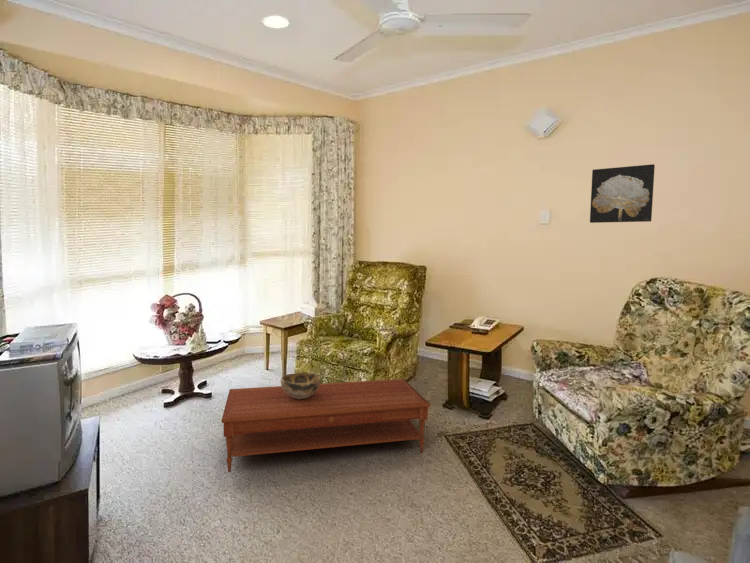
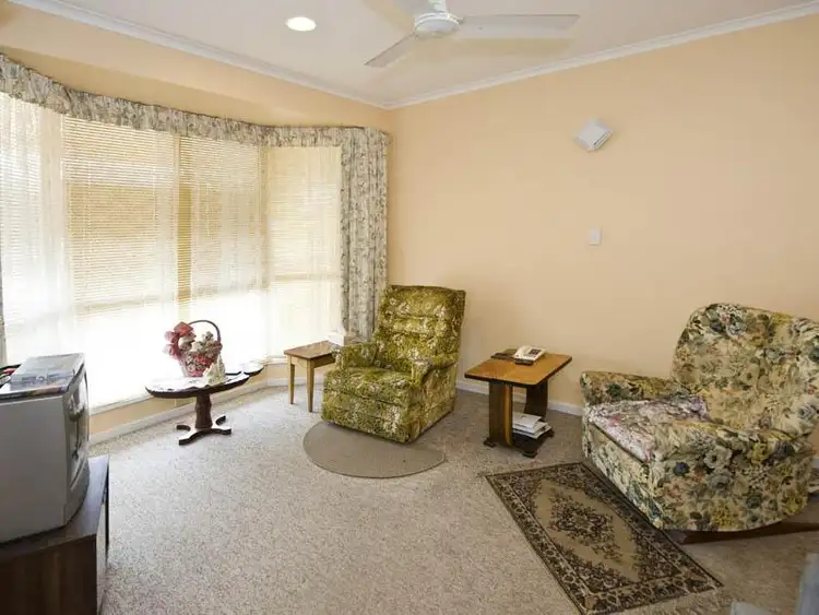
- wall art (621, 194)
- coffee table (325, 420)
- decorative bowl (300, 386)
